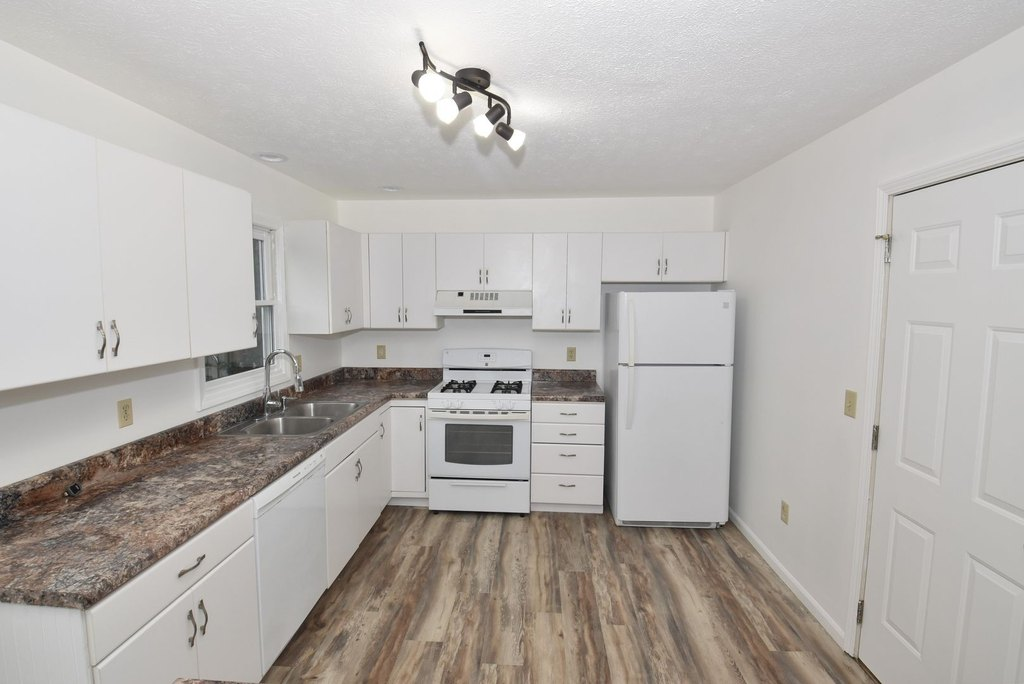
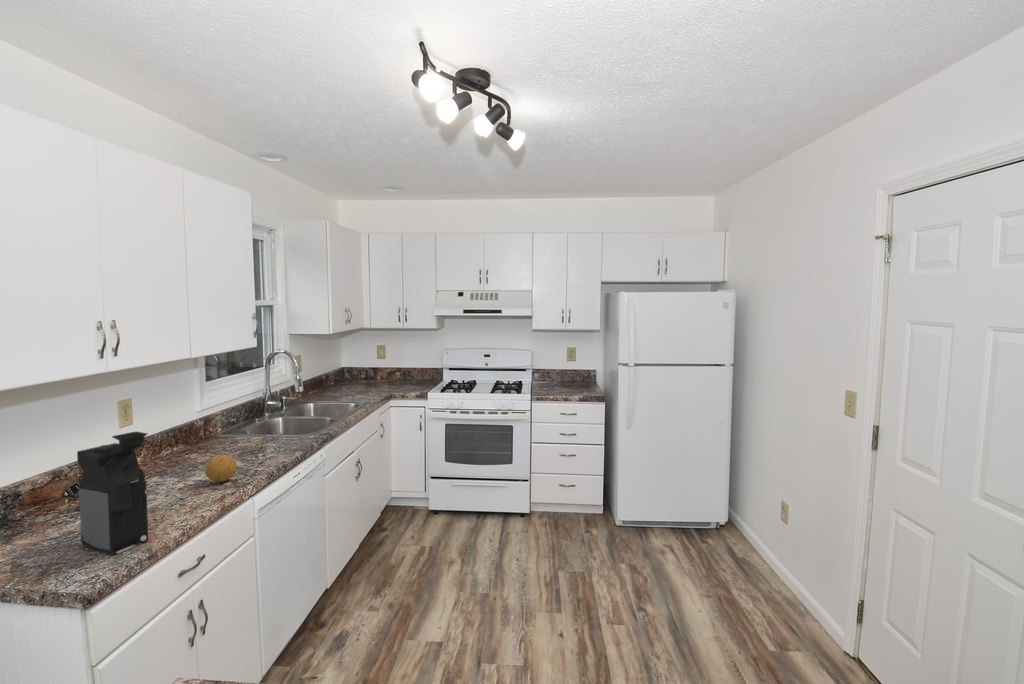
+ coffee maker (115, 489)
+ fruit (221, 468)
